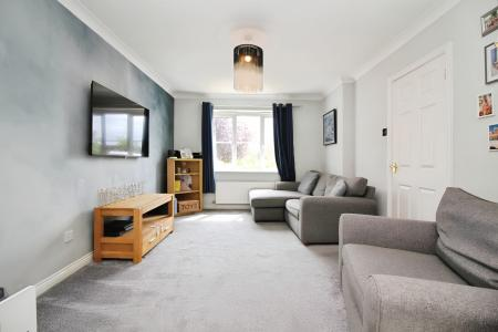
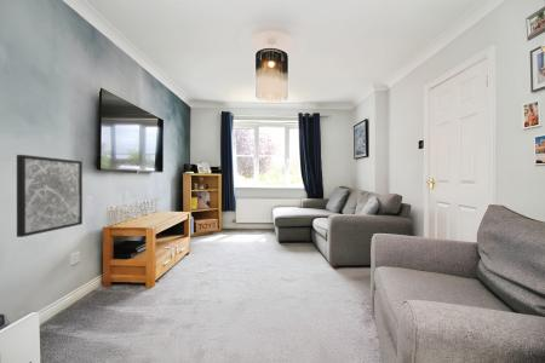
+ wall art (53, 194)
